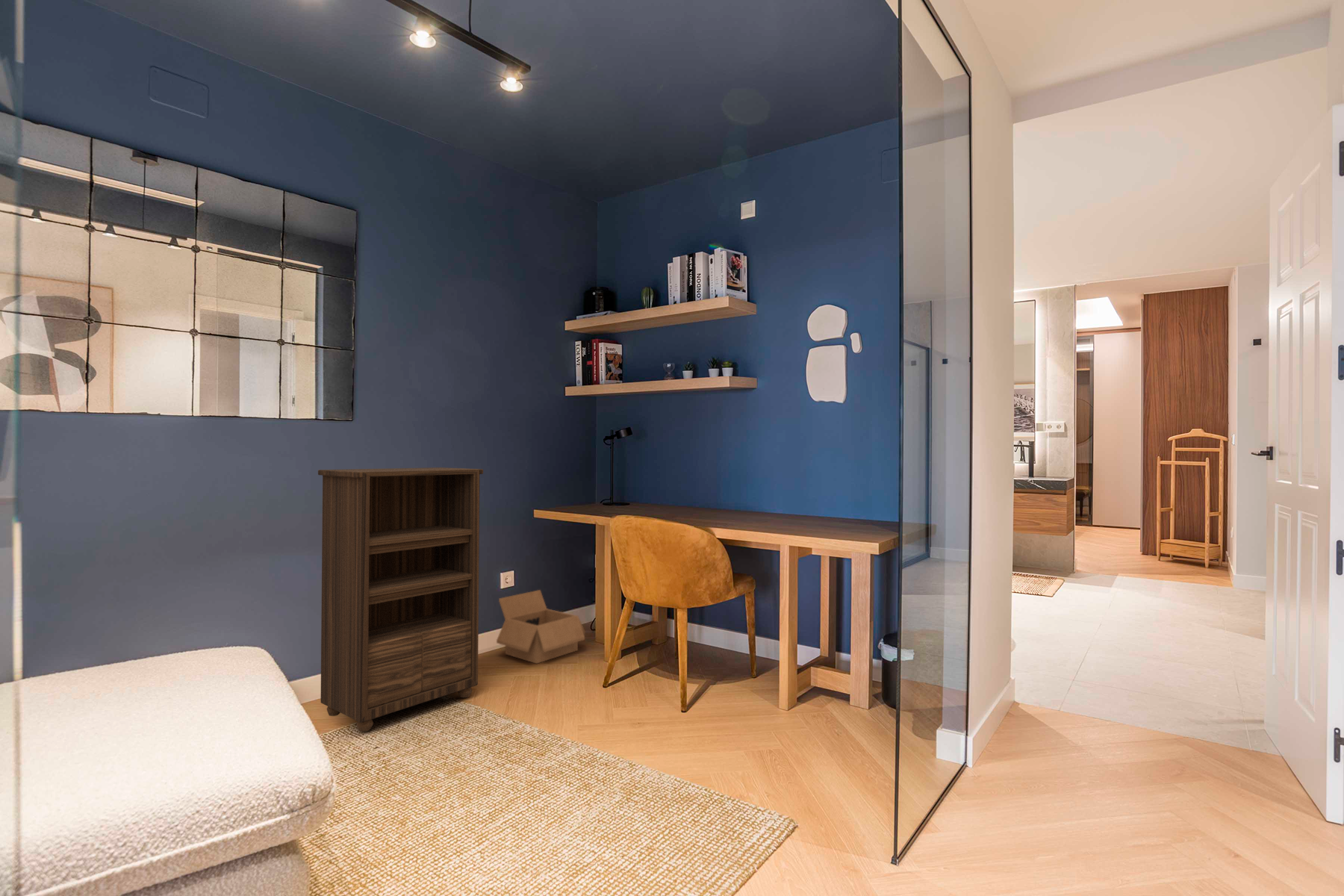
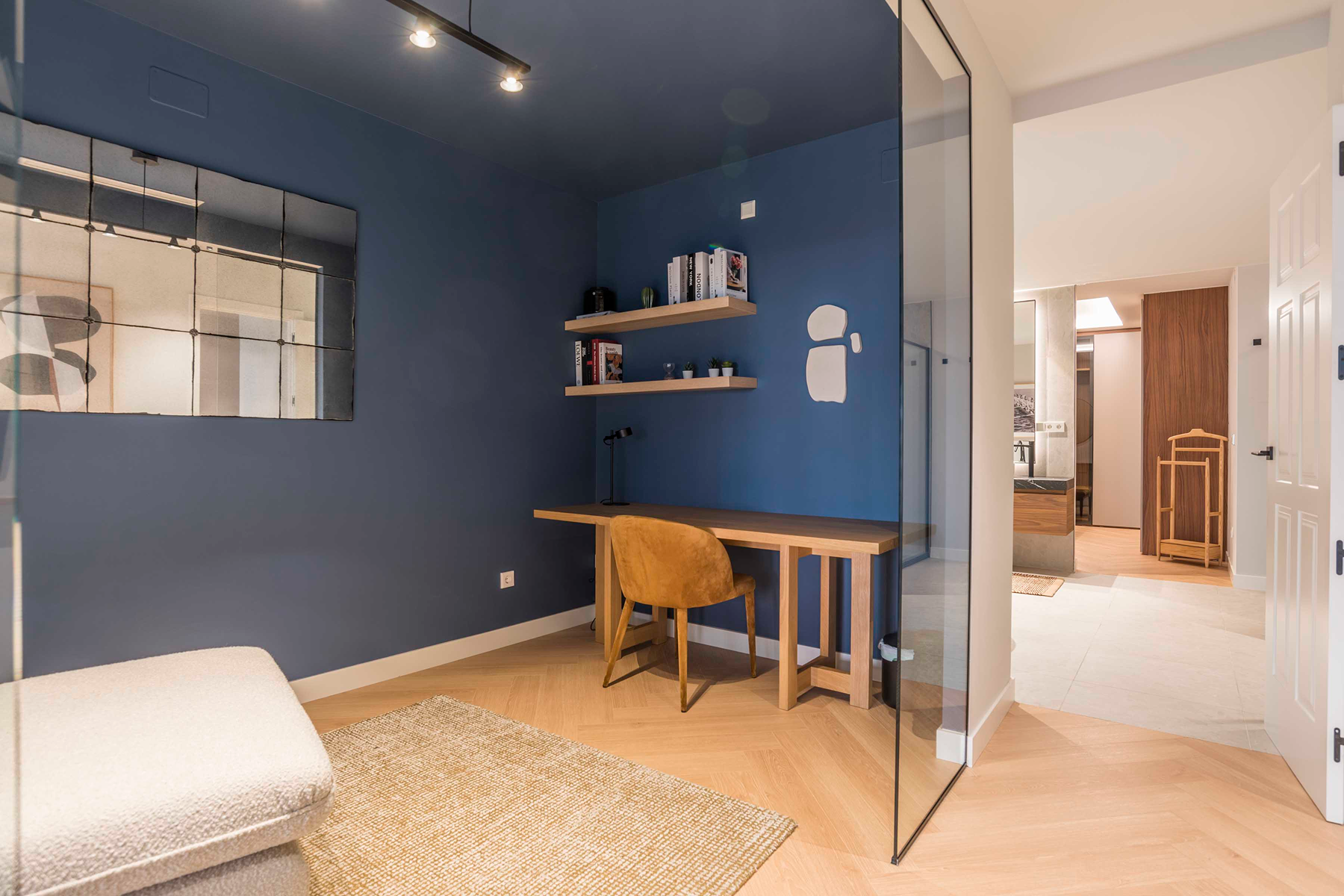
- box (541, 625)
- bookshelf (403, 588)
